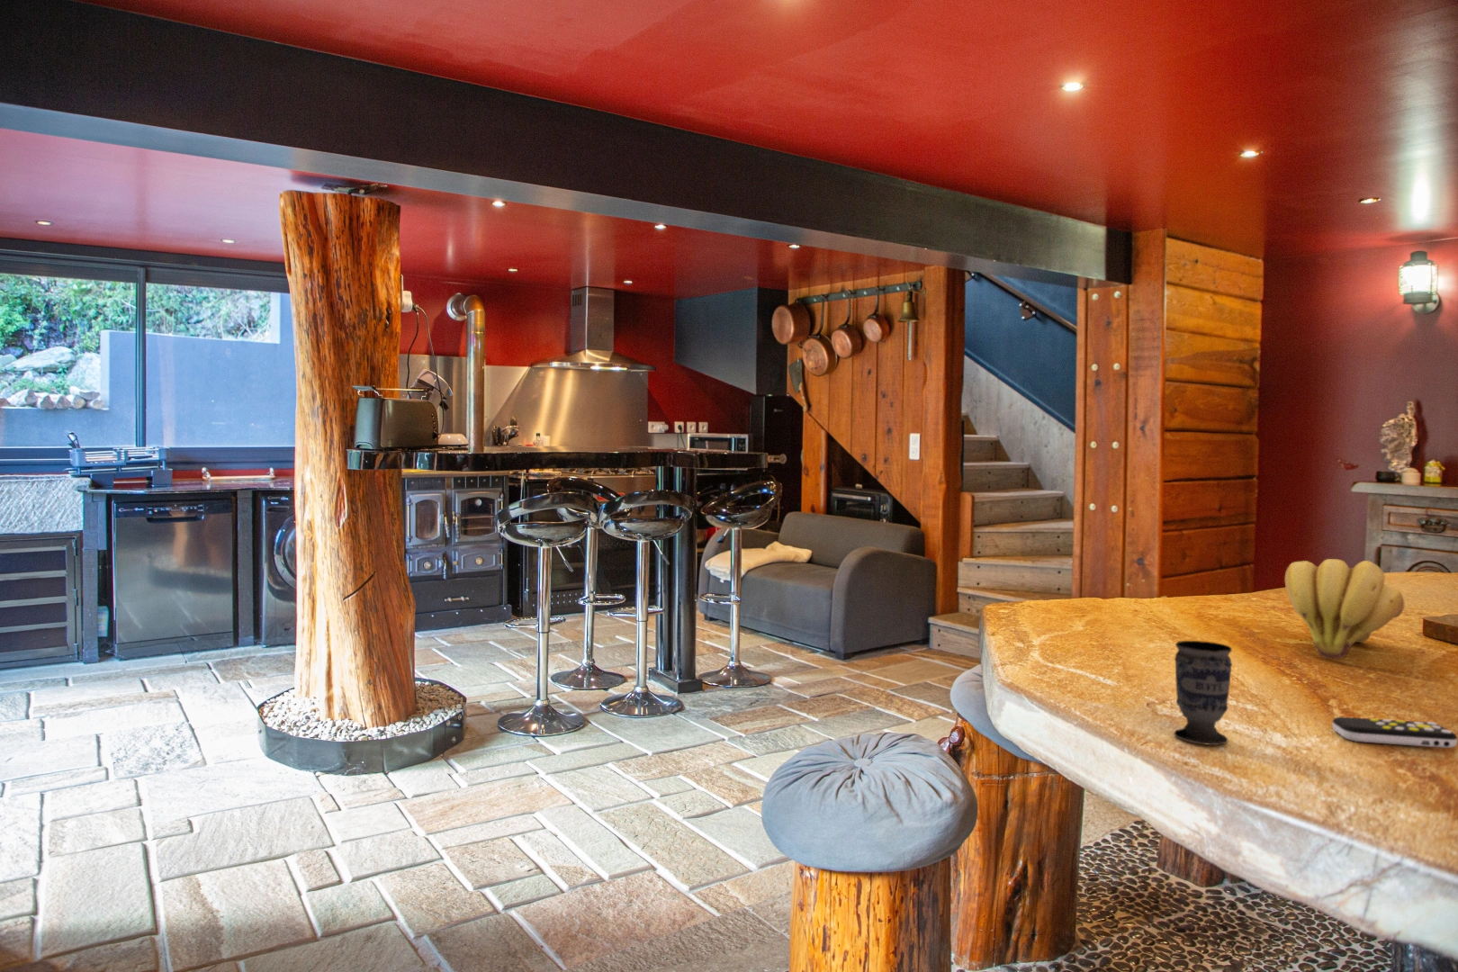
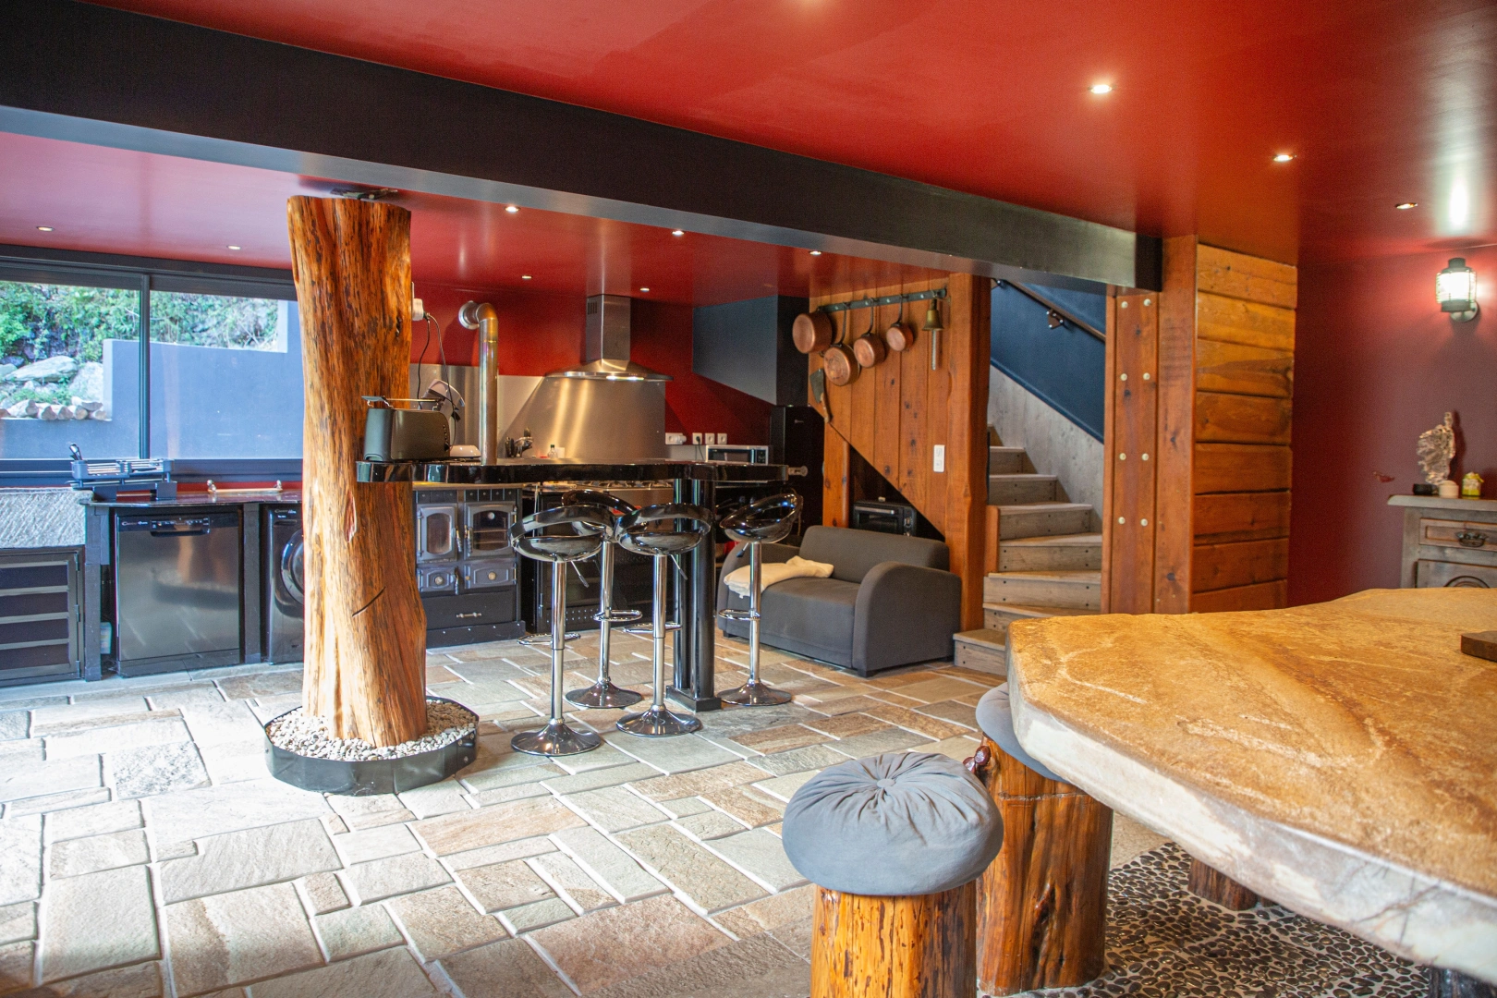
- remote control (1392, 731)
- cup (1202, 691)
- banana bunch (1344, 604)
